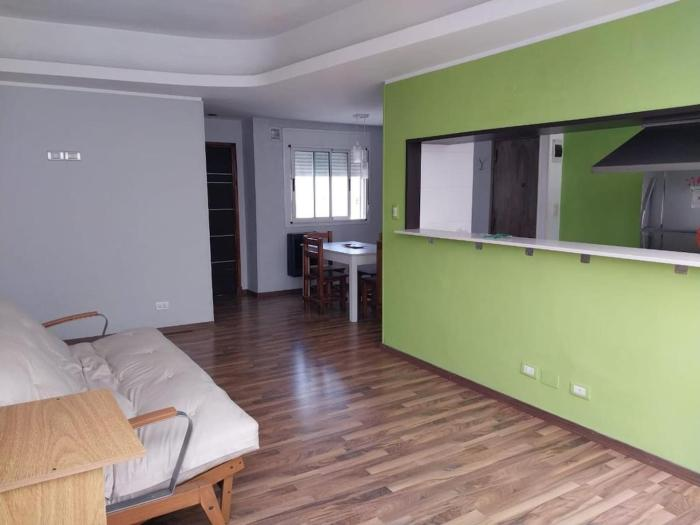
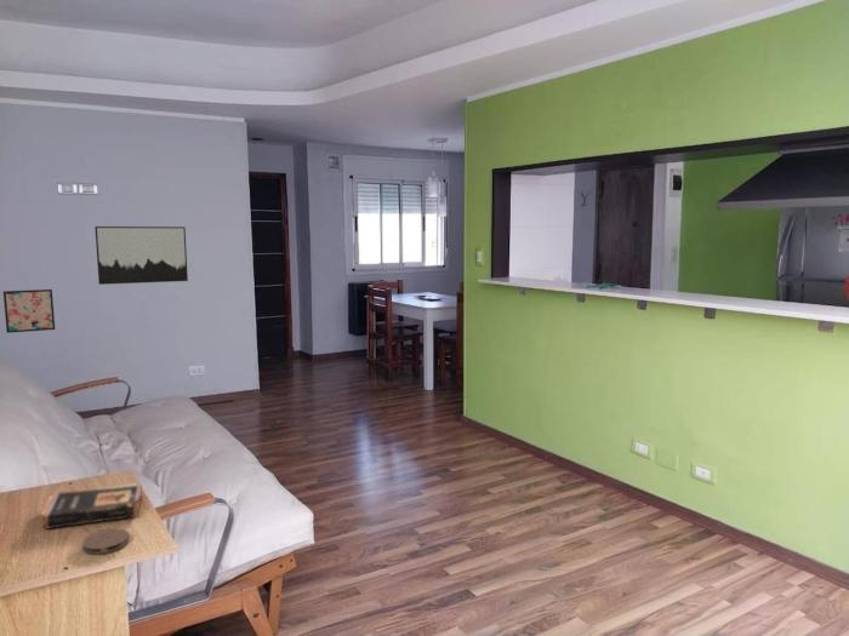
+ wall art (143, 254)
+ book (92, 503)
+ coaster (106, 540)
+ wall art (29, 310)
